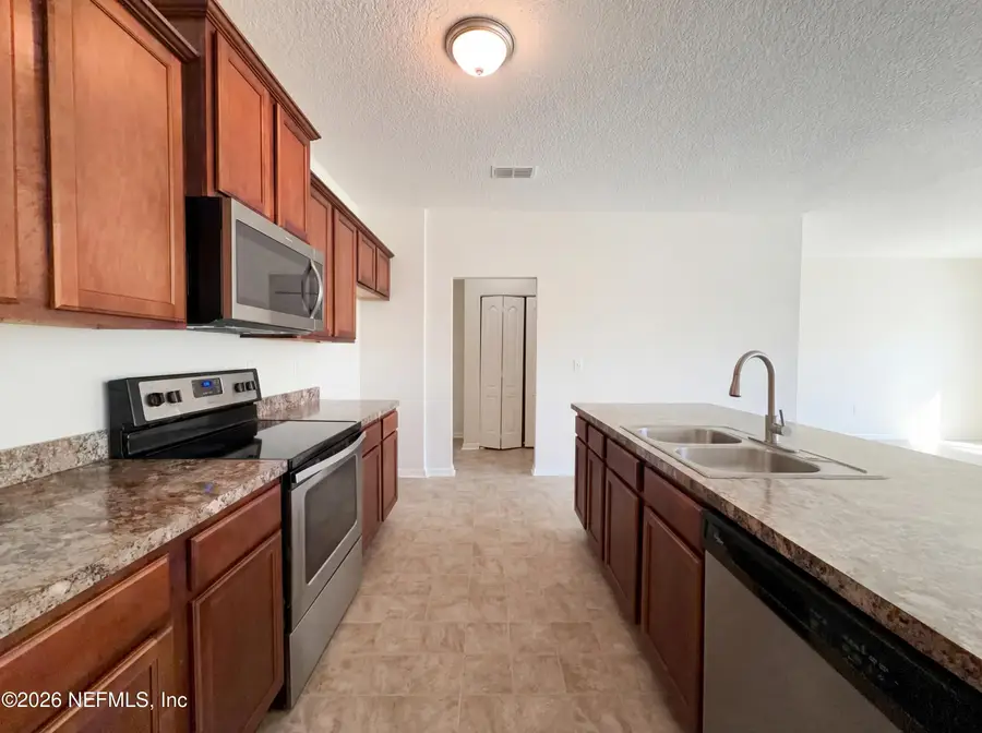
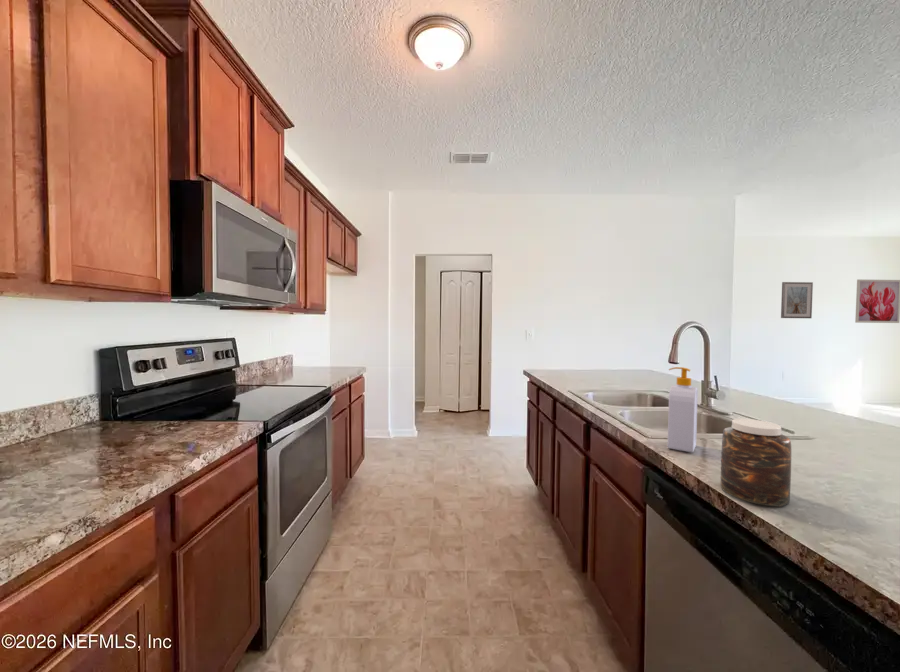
+ wall art (878, 301)
+ soap bottle (681, 407)
+ picture frame (796, 300)
+ jar (754, 458)
